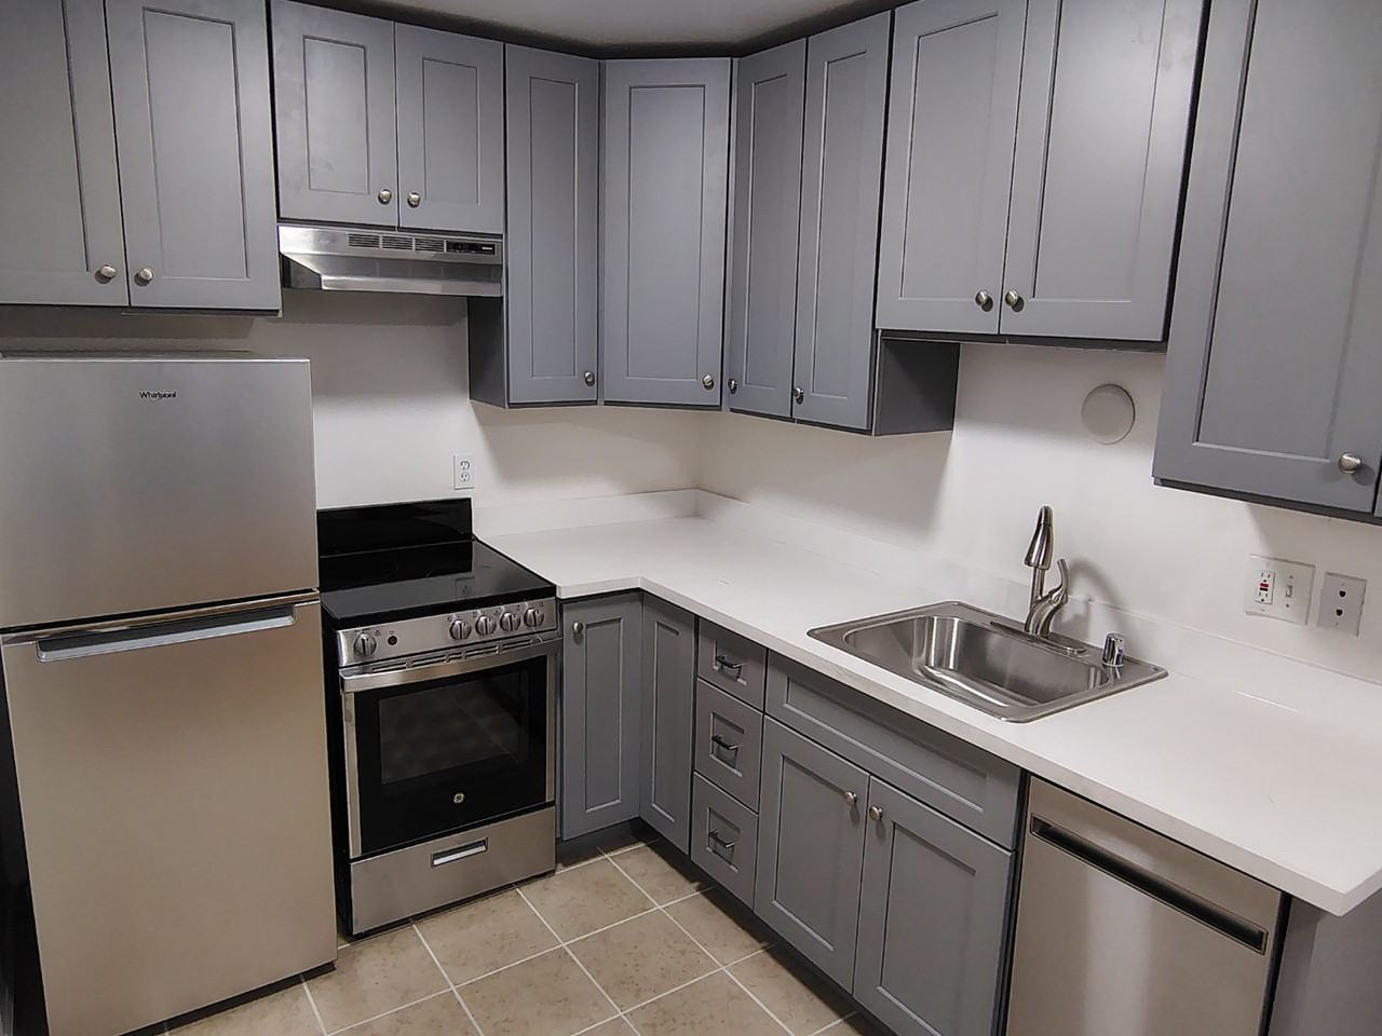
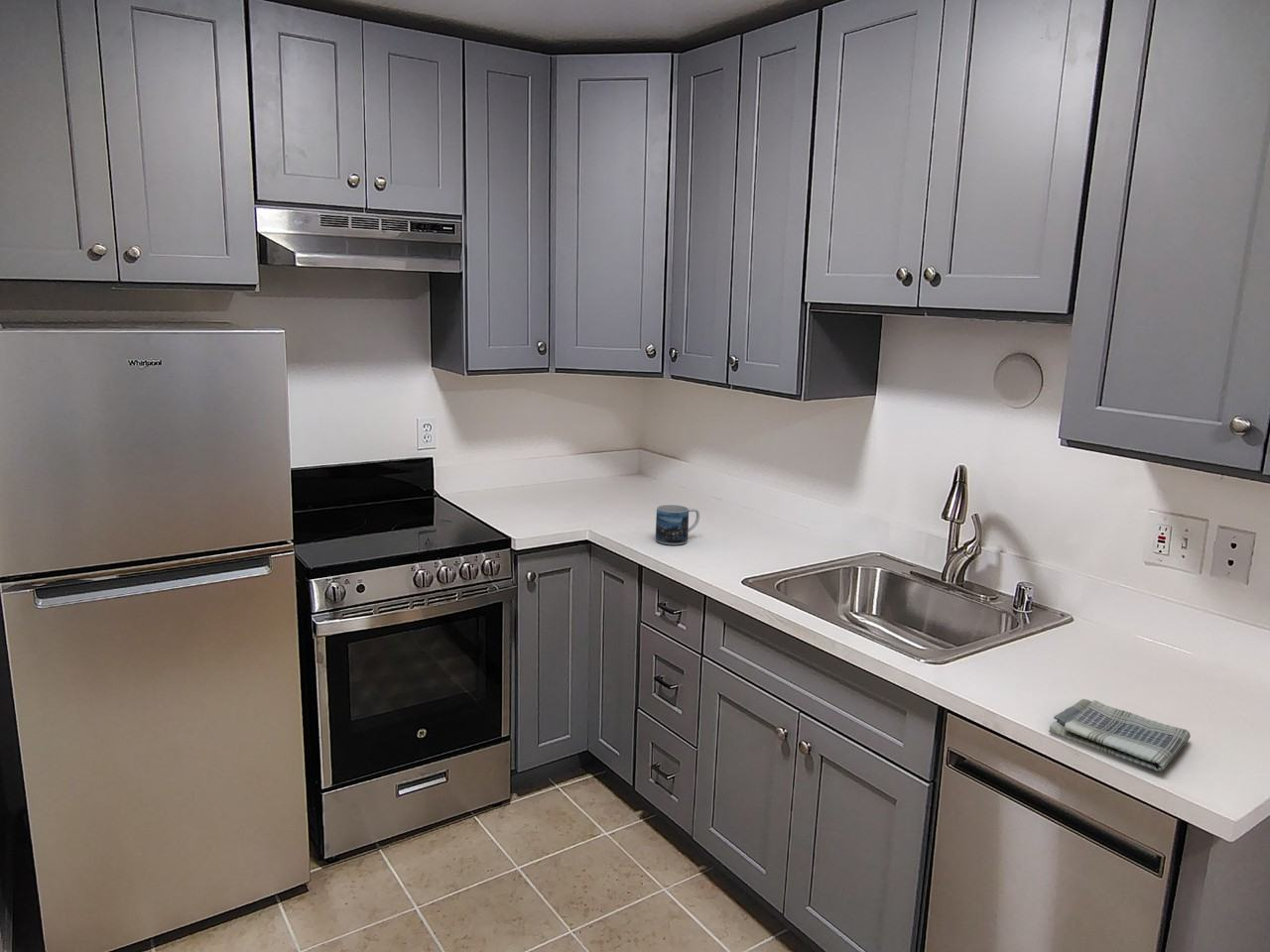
+ dish towel (1118, 729)
+ mug (679, 524)
